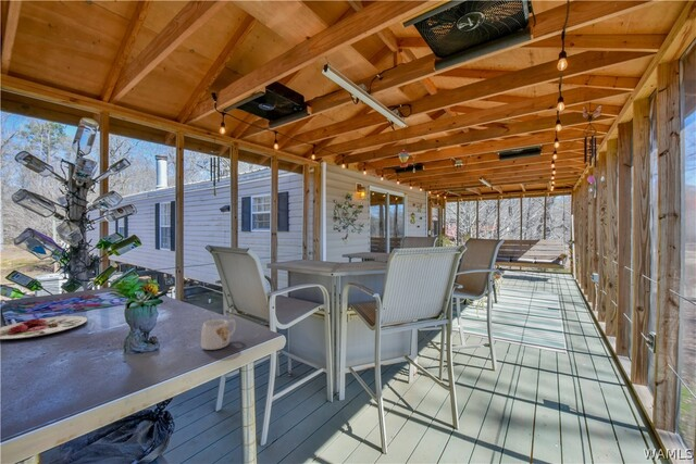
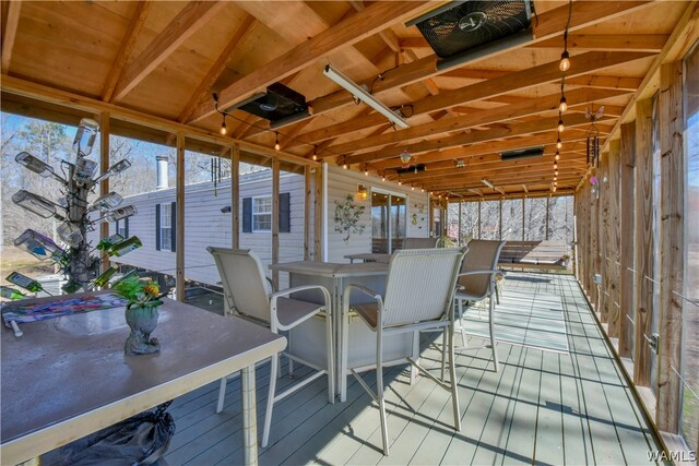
- plate (40, 325)
- mug (220, 333)
